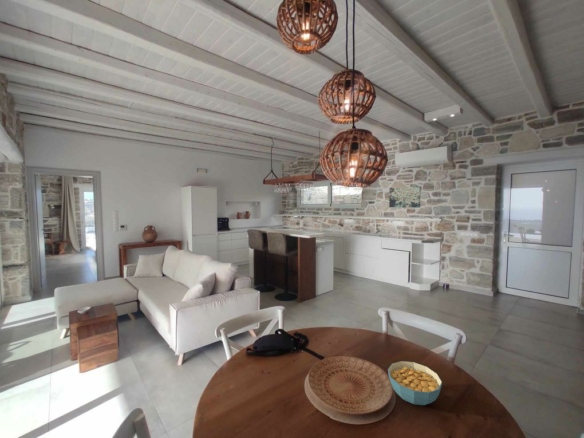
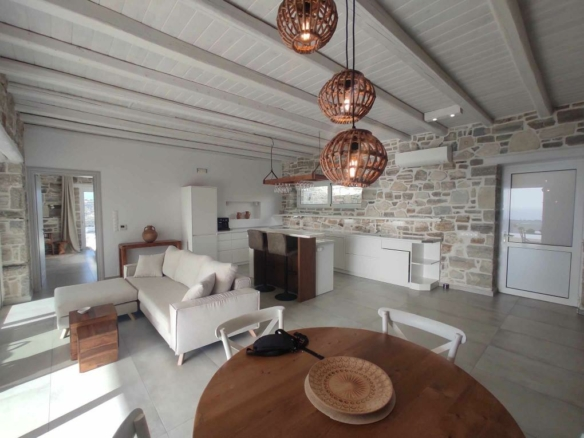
- wall art (404, 197)
- cereal bowl (413, 387)
